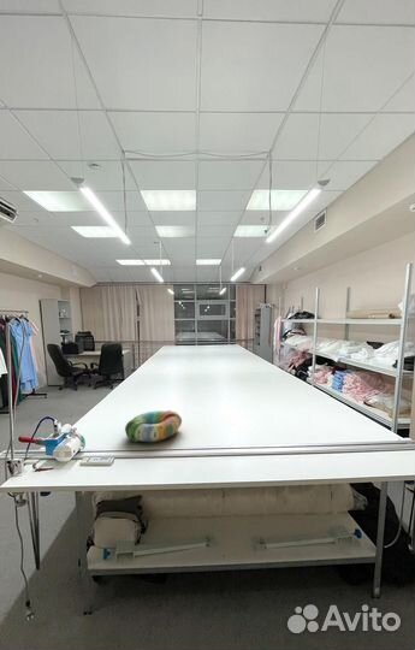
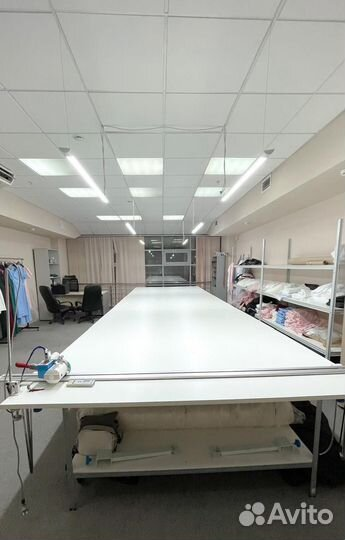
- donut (154, 425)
